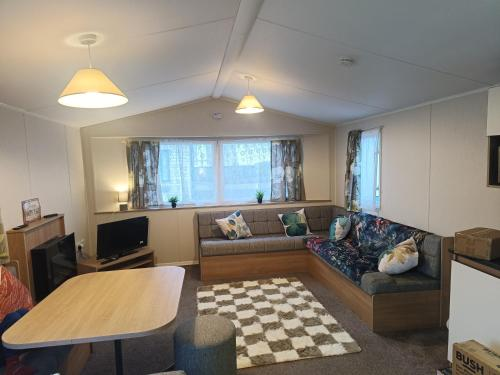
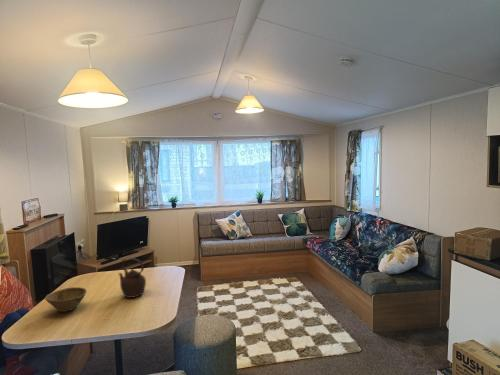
+ bowl (66, 301)
+ teapot (130, 276)
